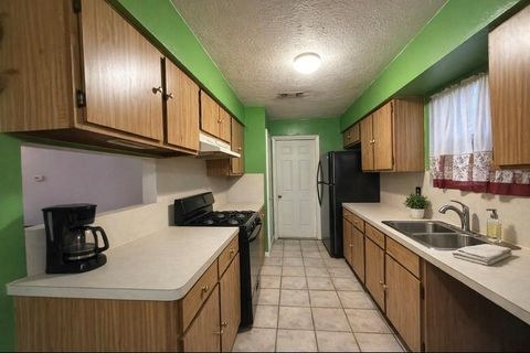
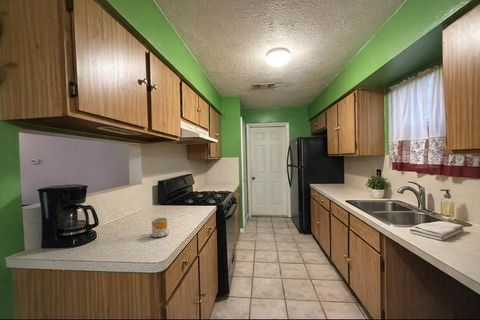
+ mug (158, 226)
